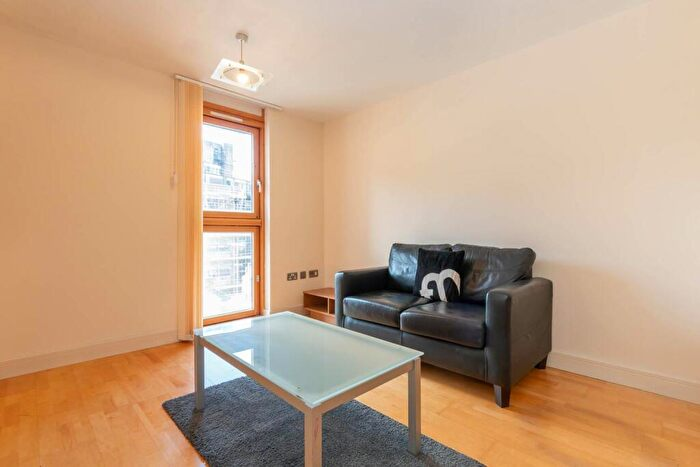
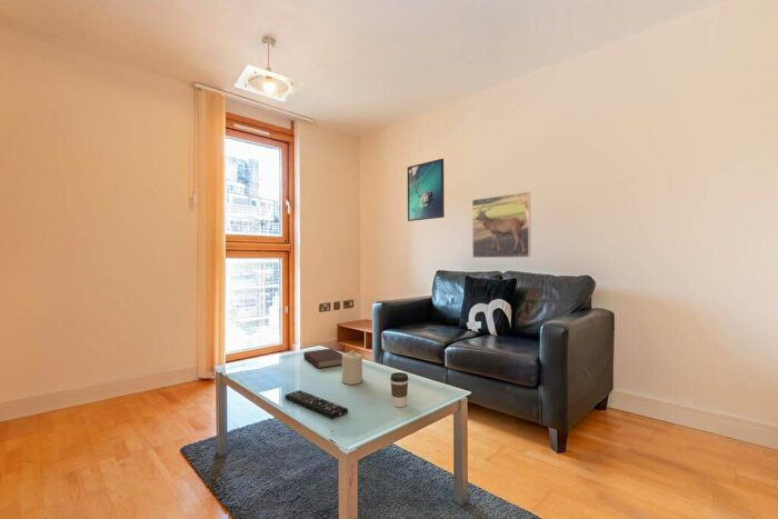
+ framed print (425, 191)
+ candle (351, 365)
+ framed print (499, 227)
+ remote control (315, 402)
+ coffee cup (399, 389)
+ book (325, 357)
